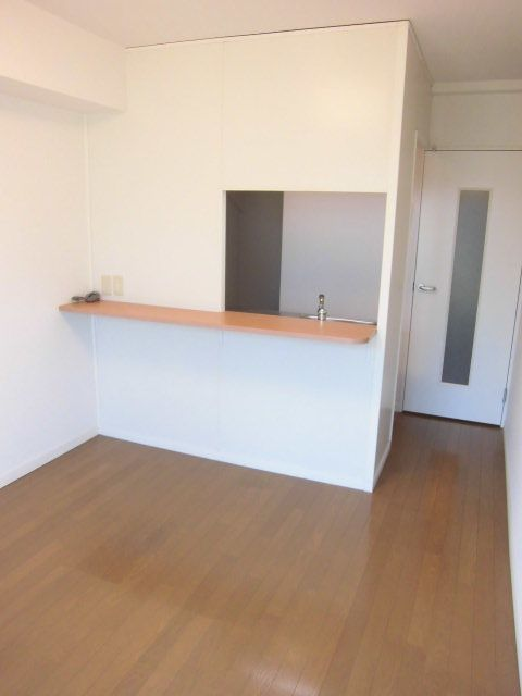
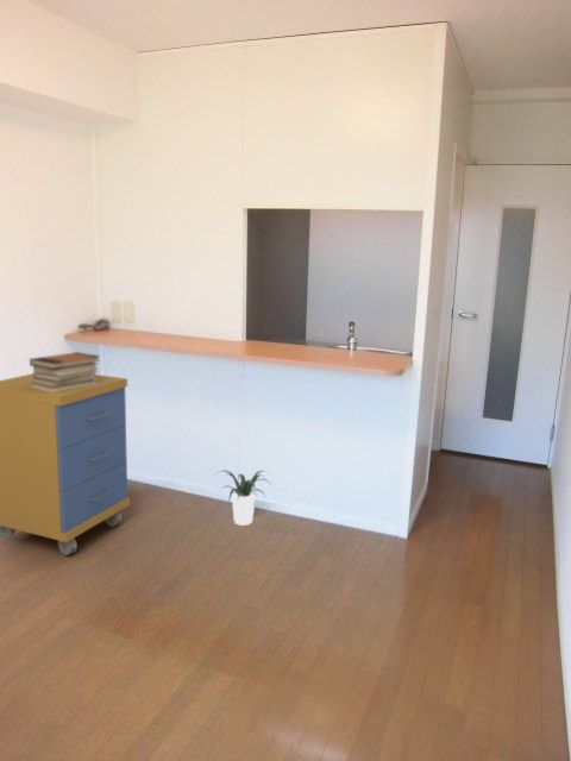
+ book stack (65, 370)
+ potted plant (241, 497)
+ storage cabinet (59, 458)
